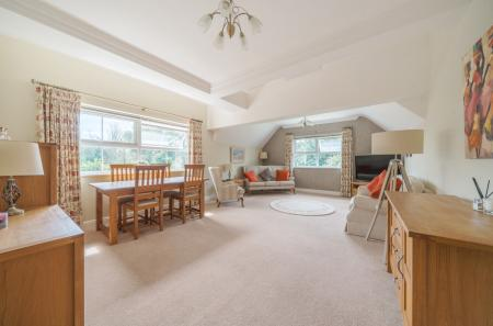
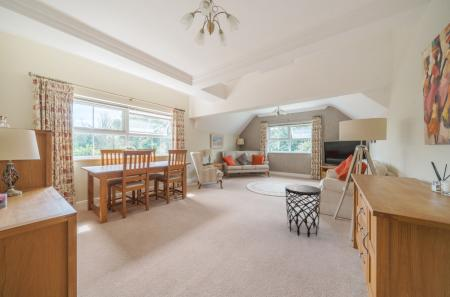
+ side table (302, 209)
